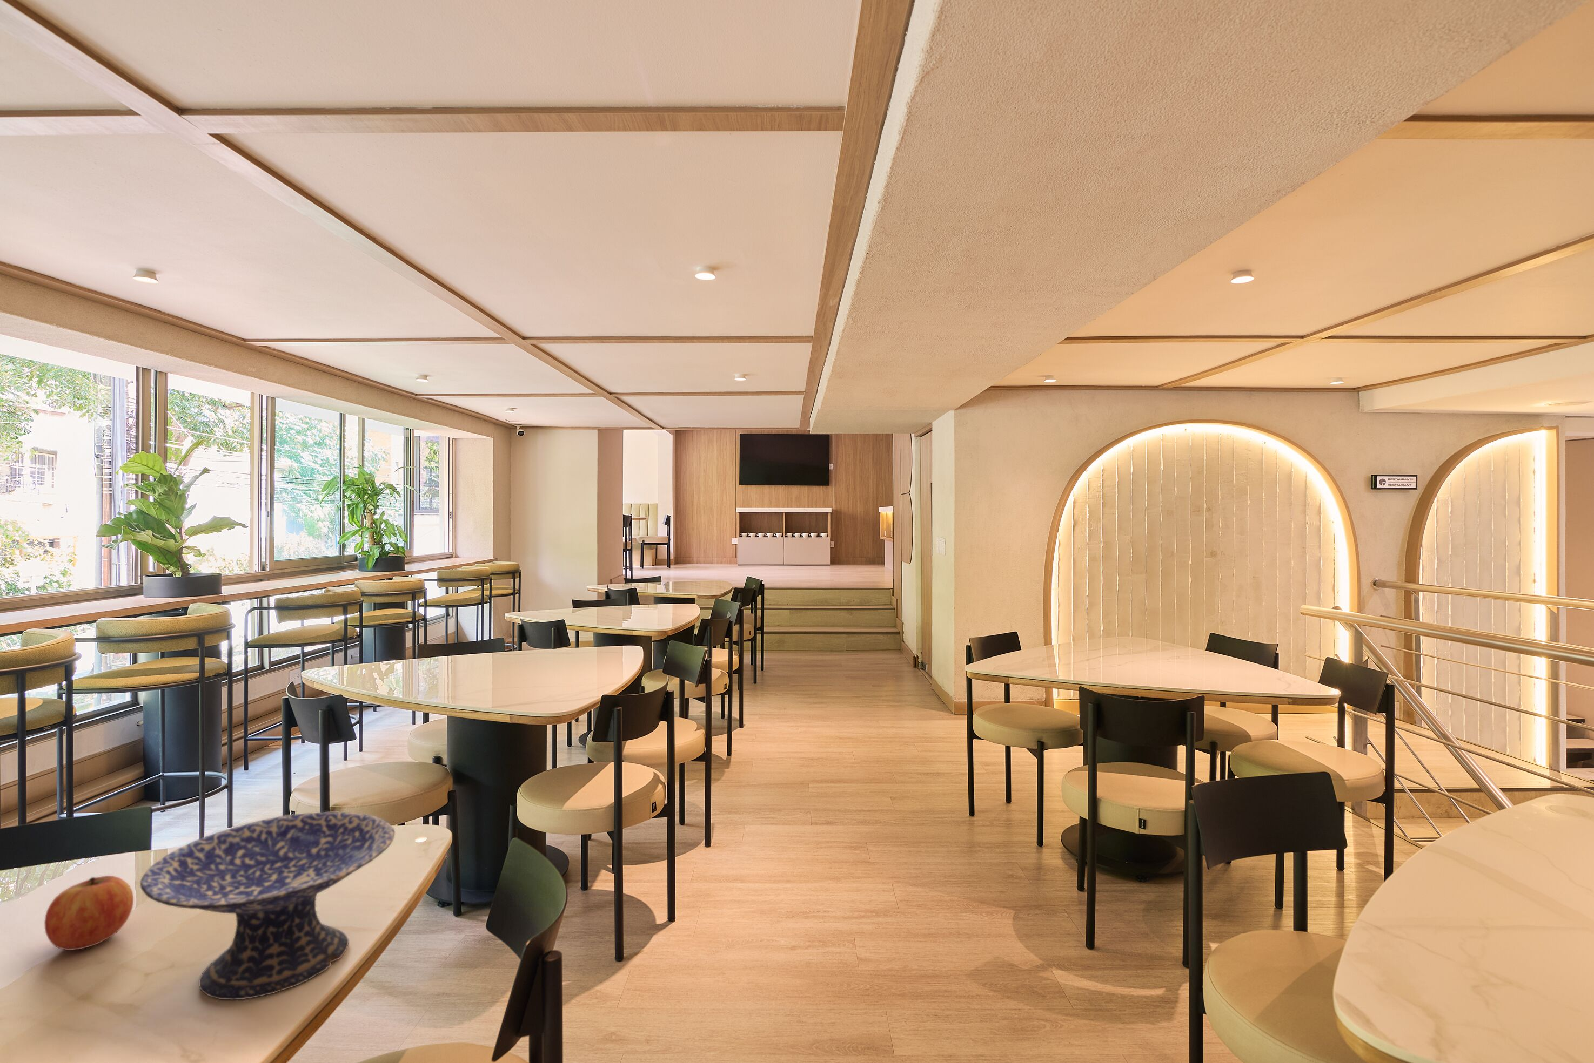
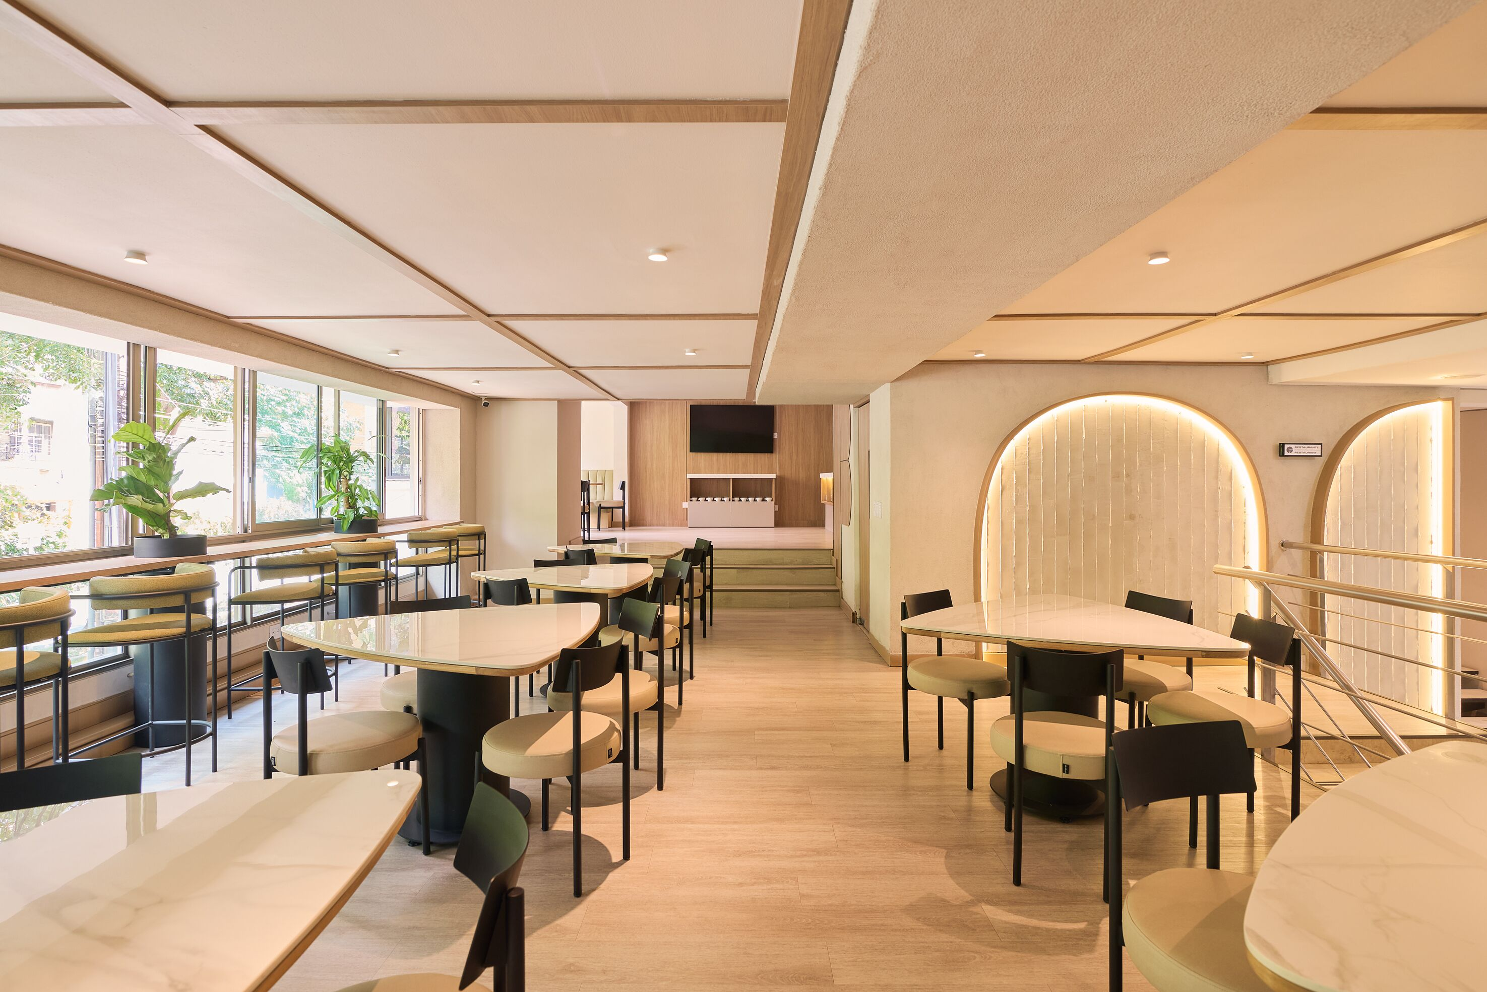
- apple (89, 908)
- decorative bowl (278, 905)
